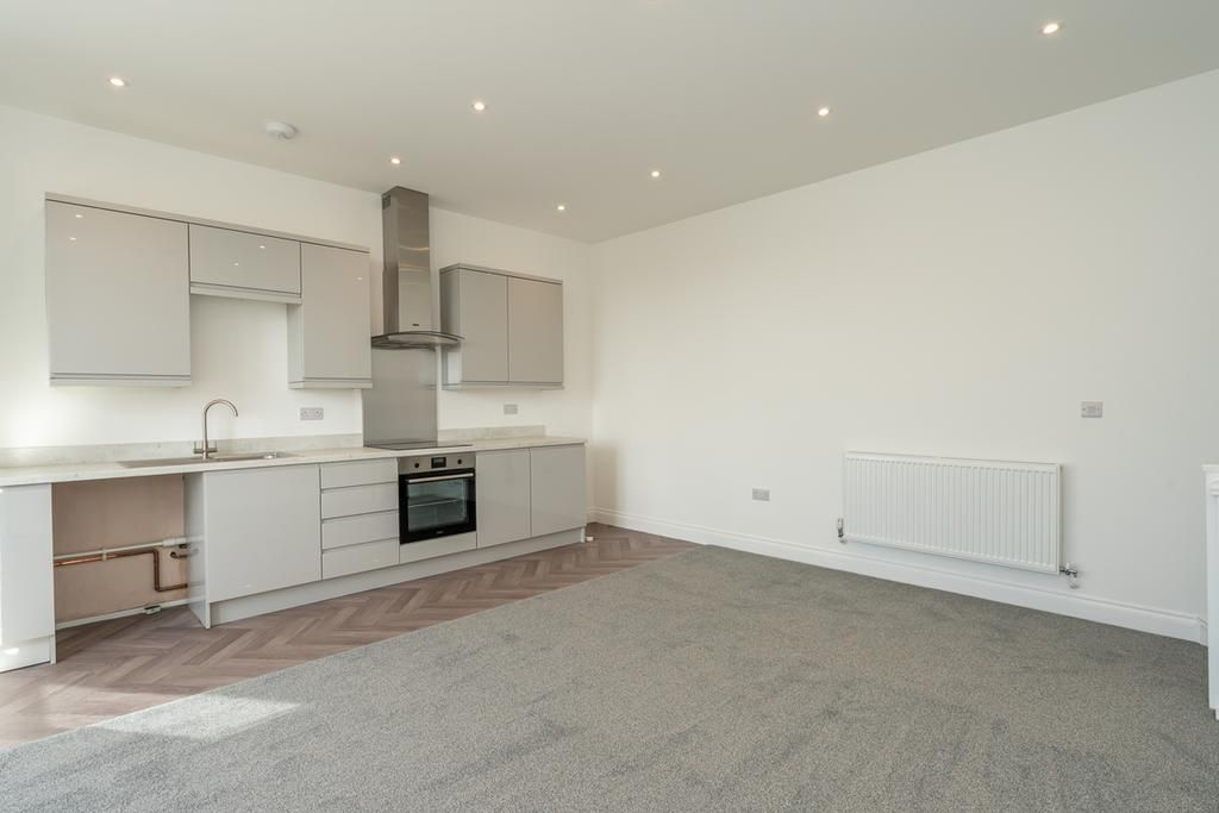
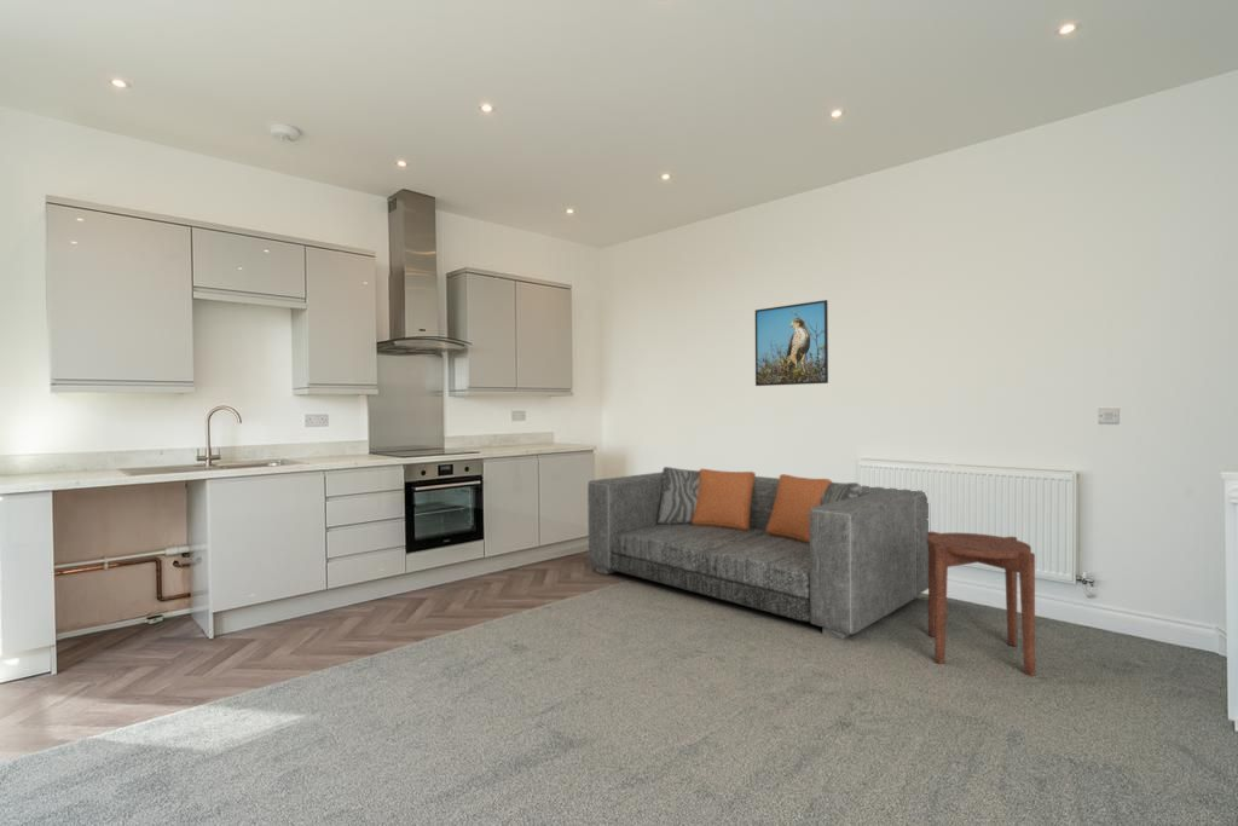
+ sofa (744, 528)
+ side table (1006, 597)
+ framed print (789, 345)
